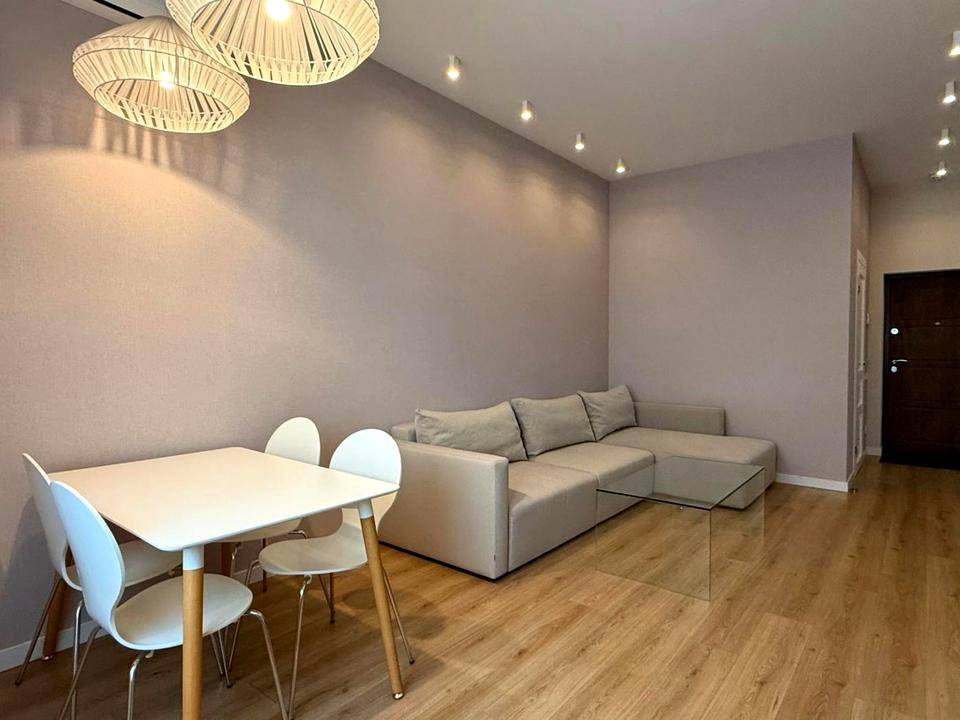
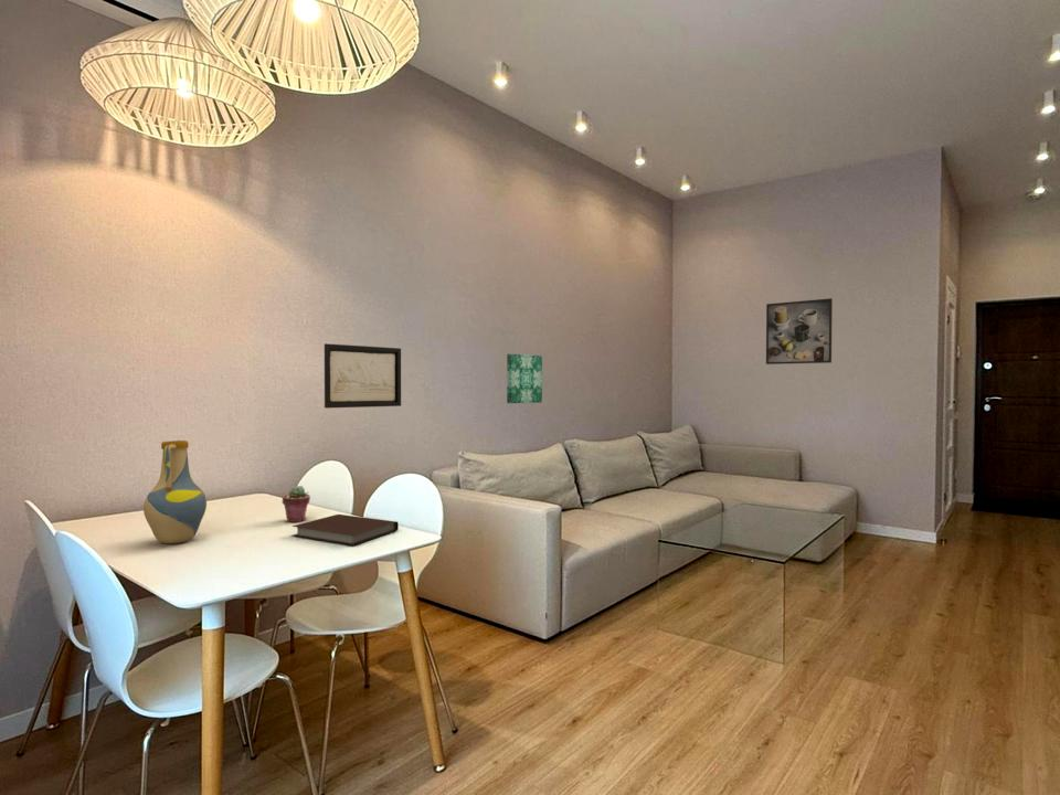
+ notebook (346, 528)
+ vase (176, 491)
+ wall art (524, 379)
+ potted succulent (296, 502)
+ wall art (364, 377)
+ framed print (797, 332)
